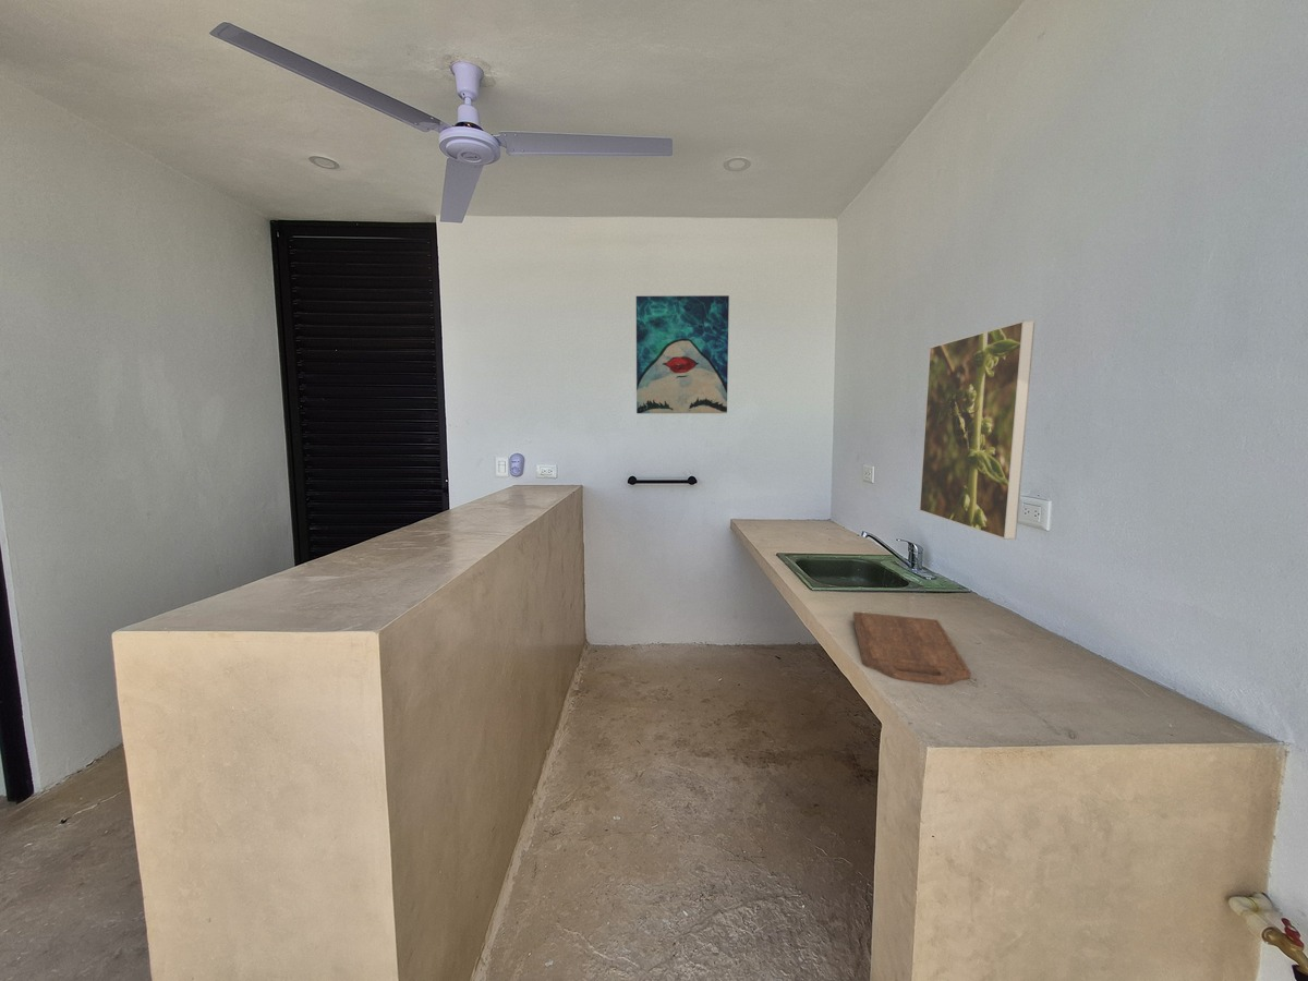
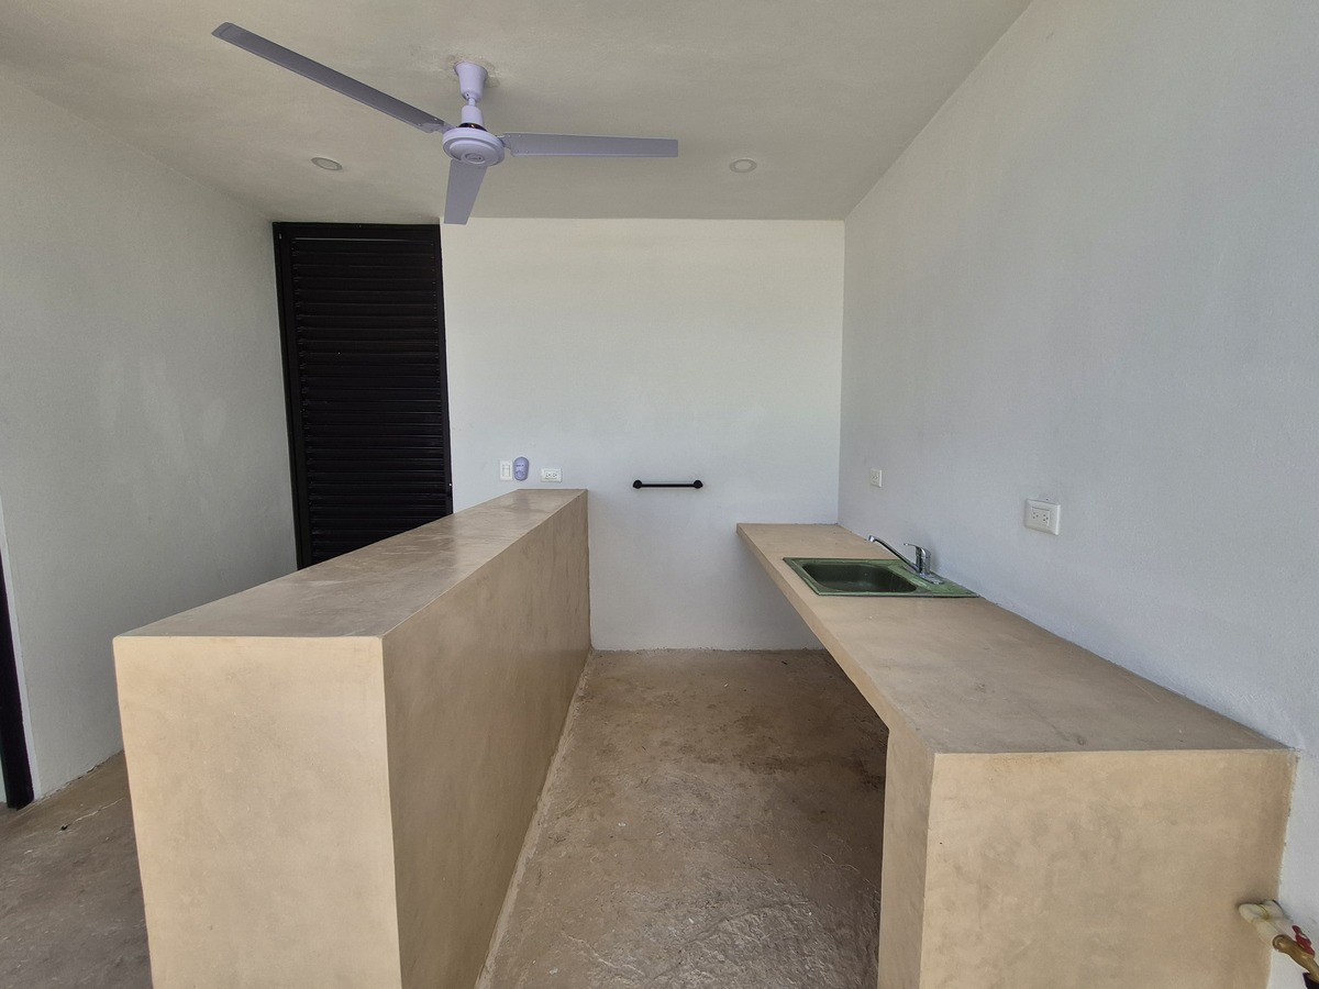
- wall art (681, 355)
- cutting board (905, 644)
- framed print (967, 431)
